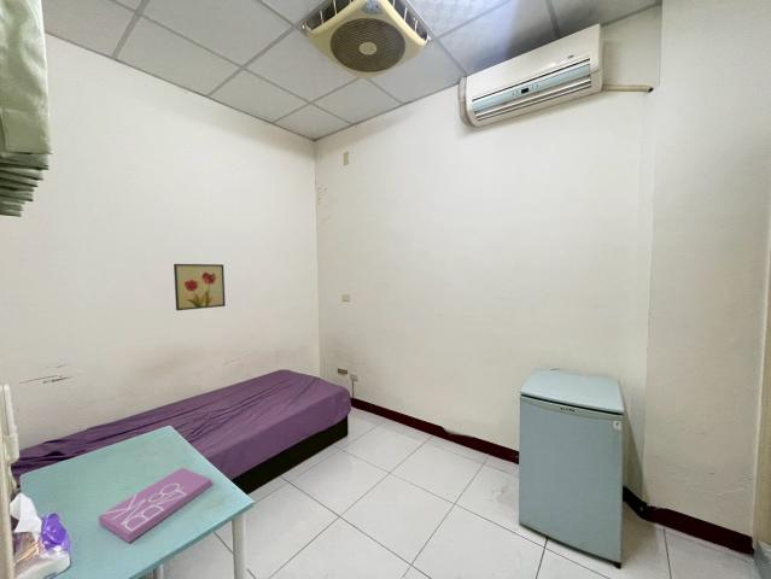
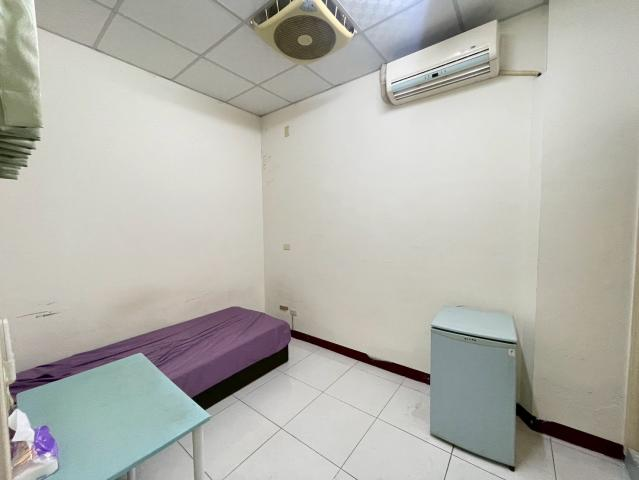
- book (159, 499)
- wall art (200, 286)
